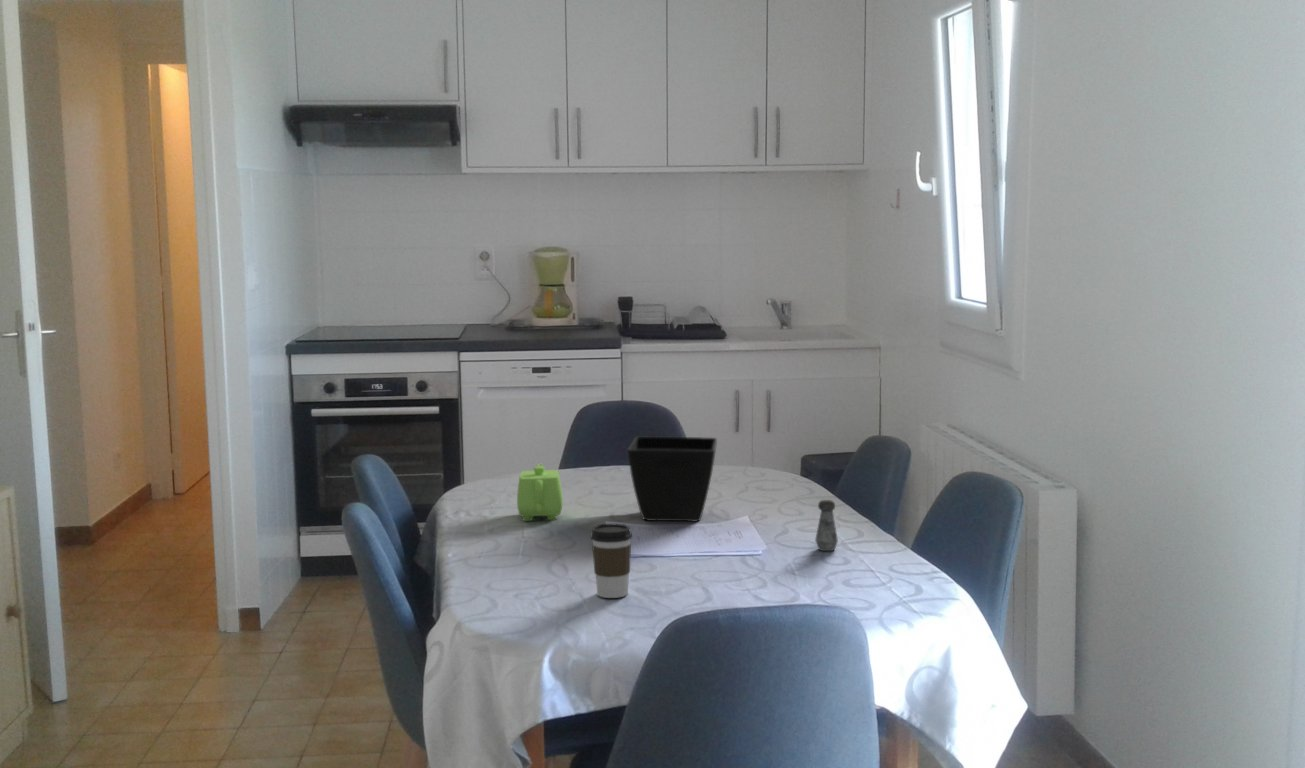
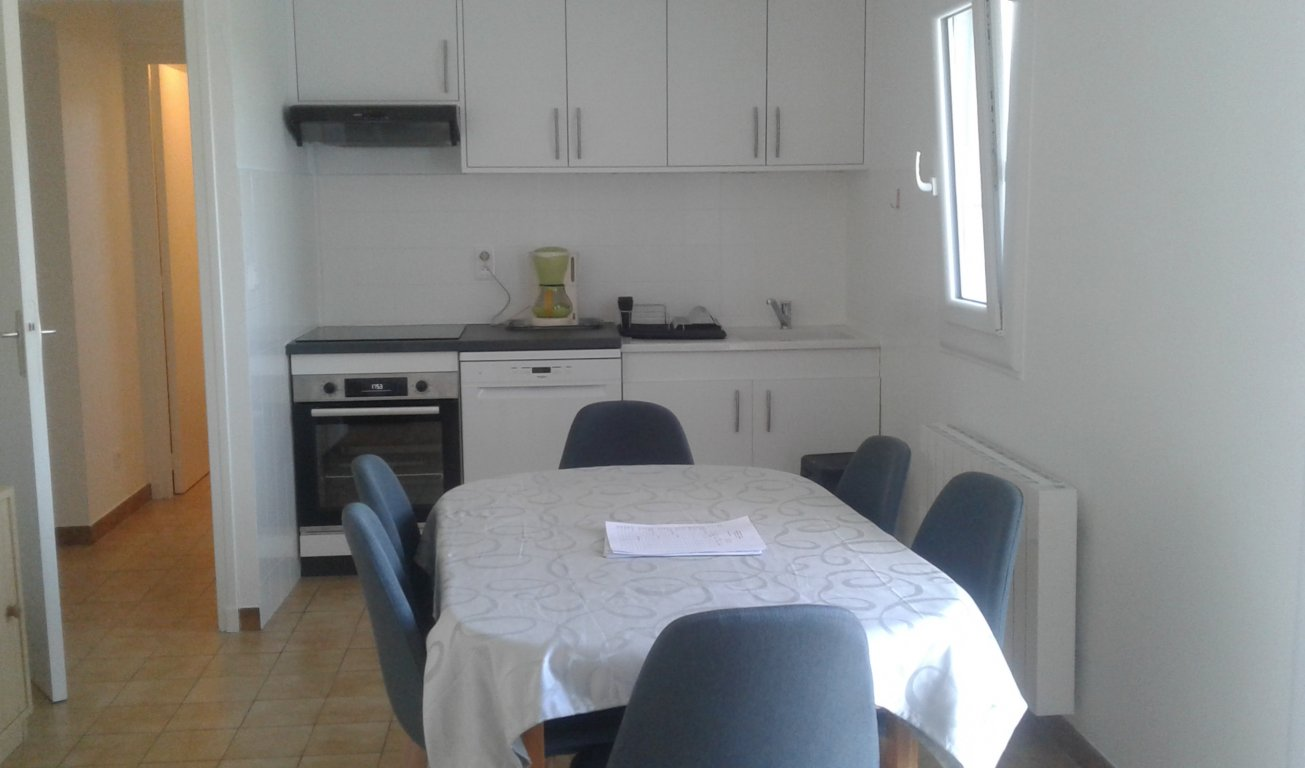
- teapot (539, 490)
- flower pot (673, 479)
- salt shaker (826, 525)
- coffee cup (611, 560)
